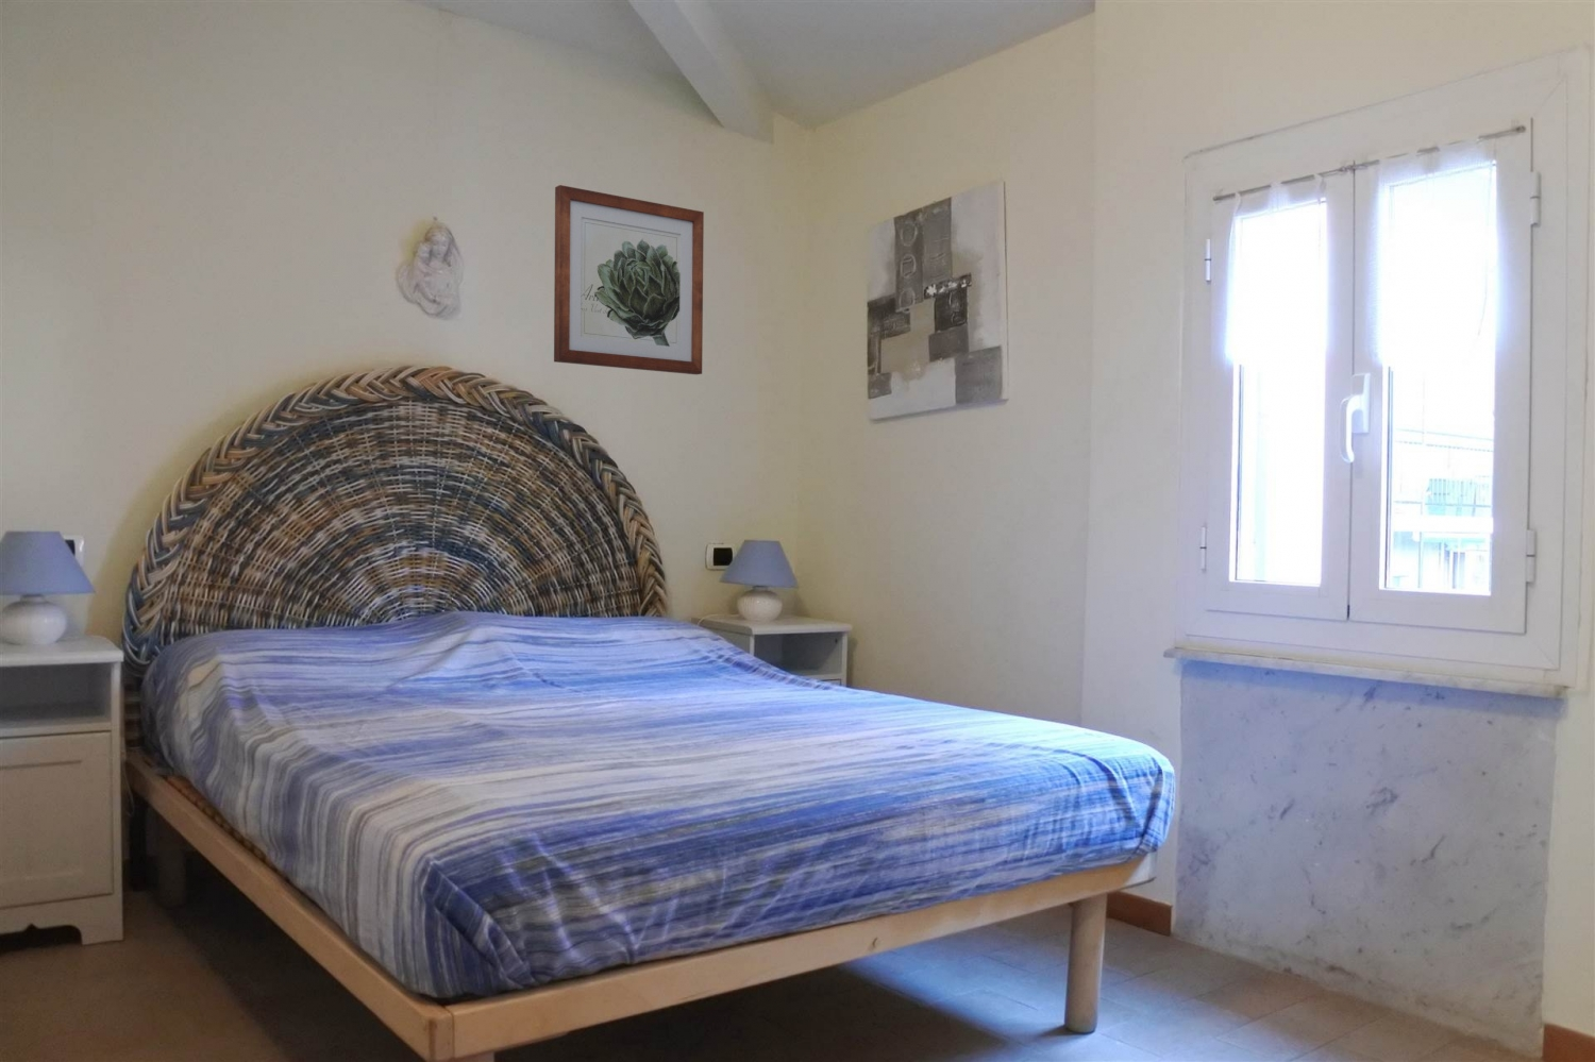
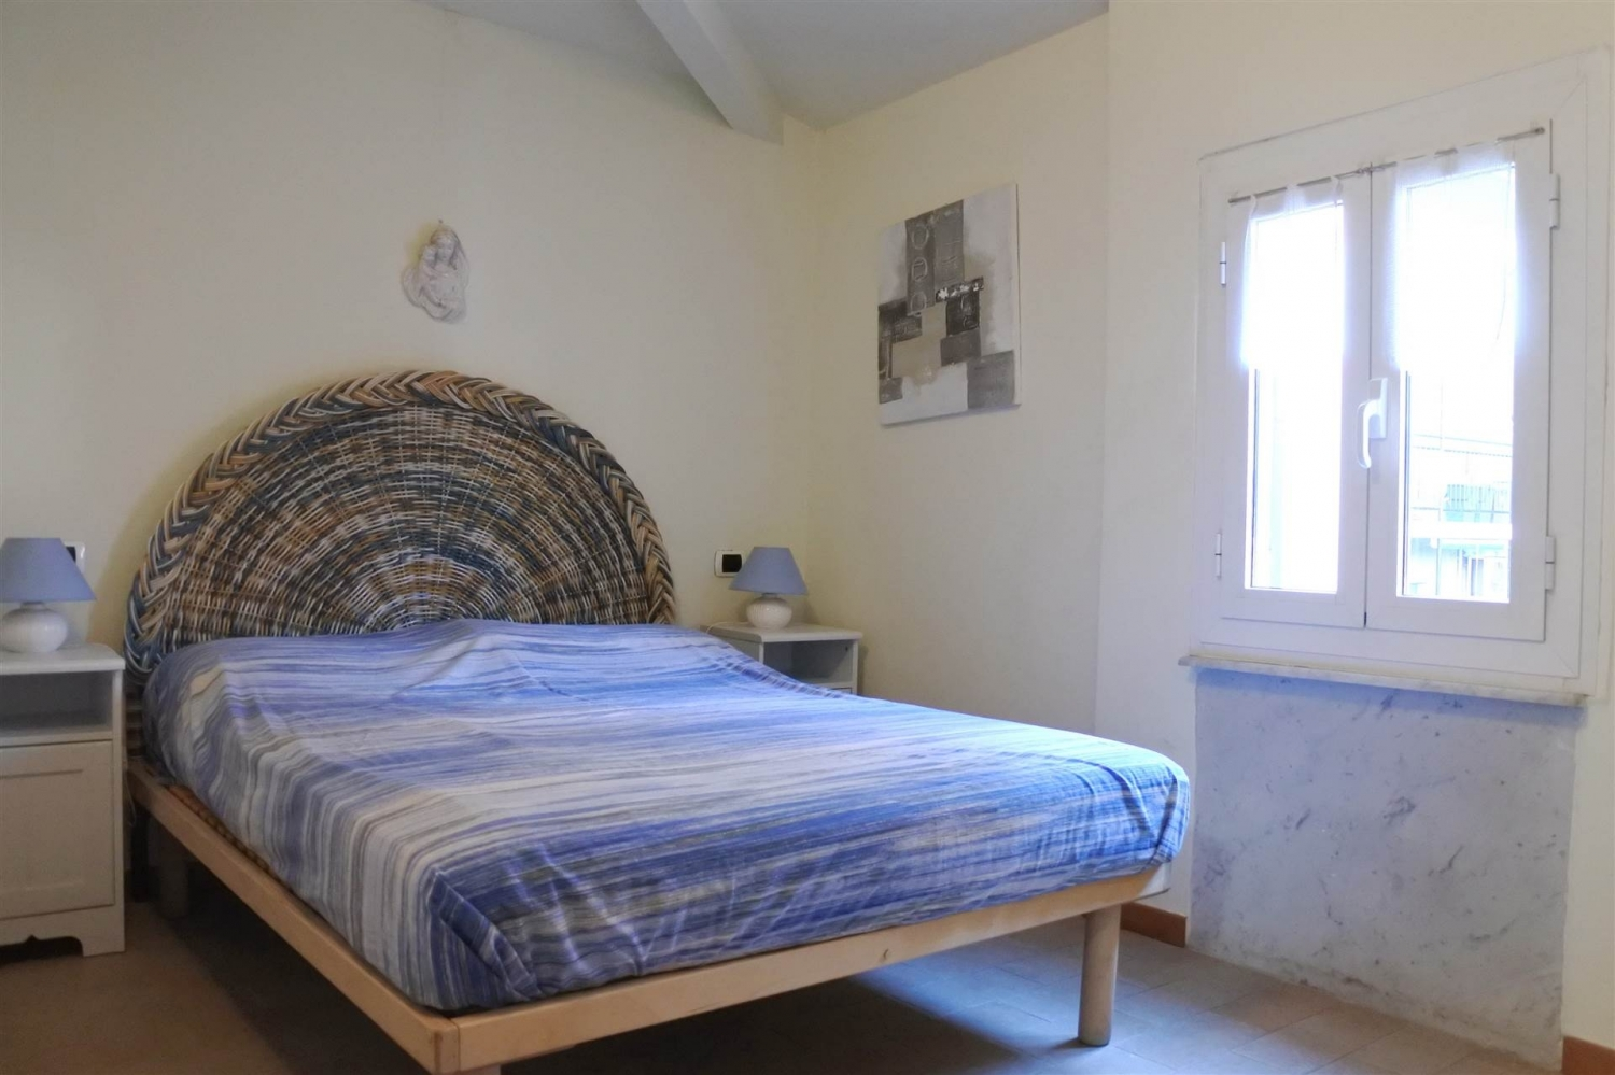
- wall art (630, 283)
